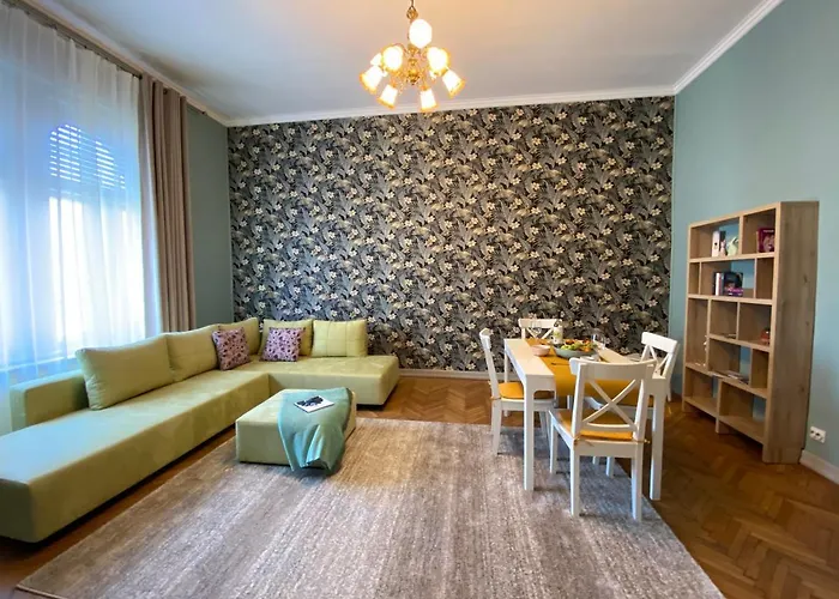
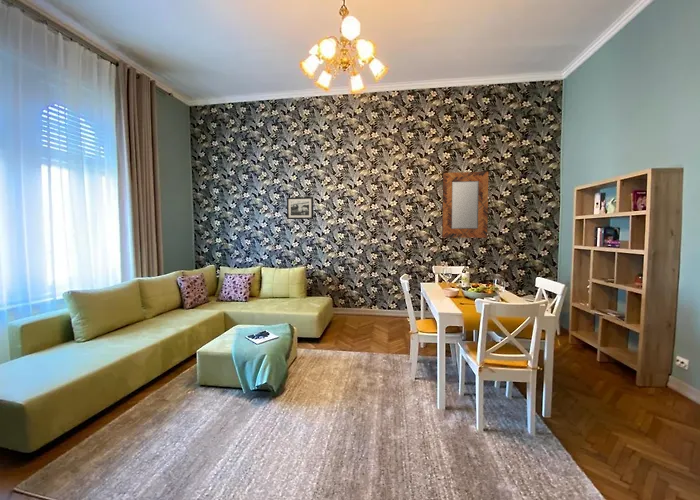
+ home mirror (464, 205)
+ picture frame (300, 208)
